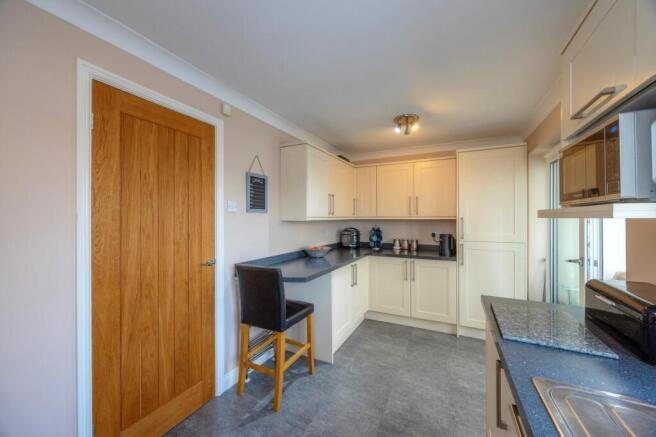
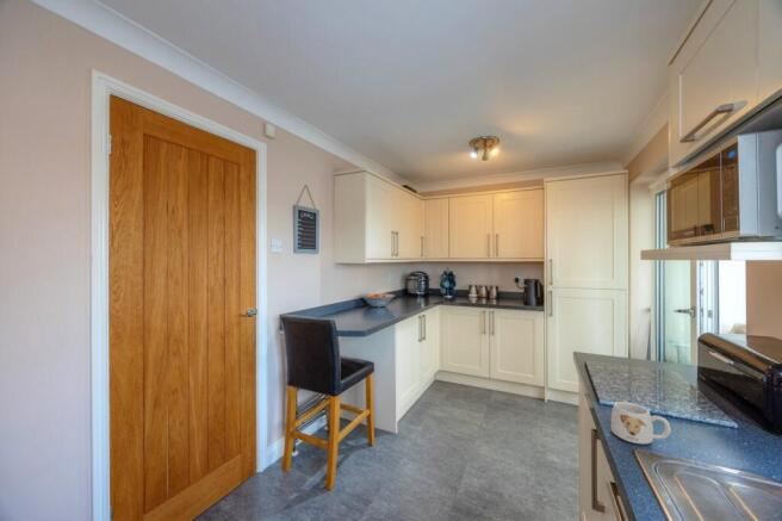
+ mug (639, 423)
